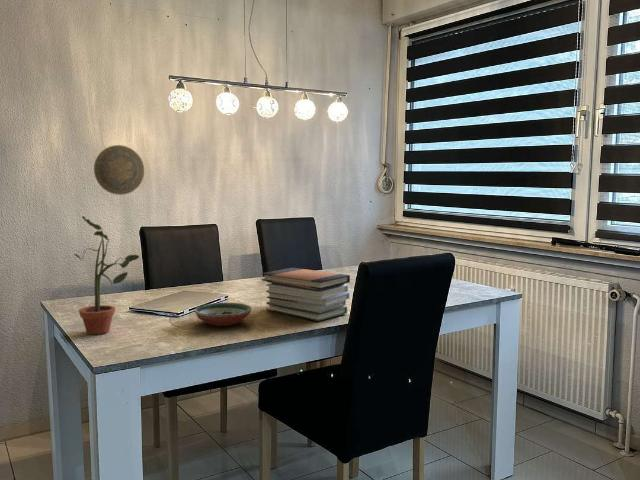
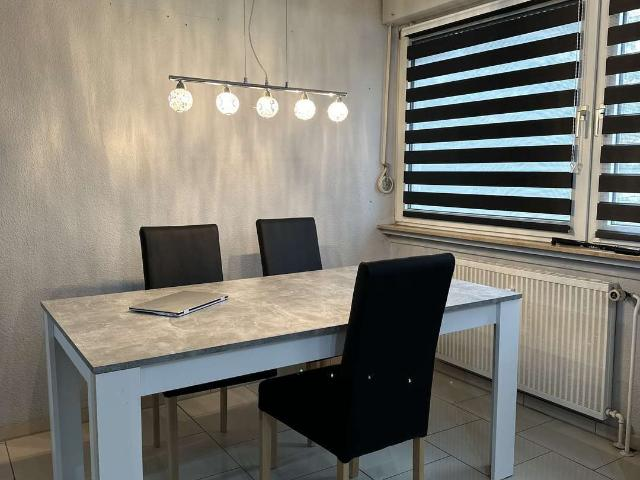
- potted plant (96, 274)
- book stack (306, 293)
- decorative bowl (223, 315)
- decorative plate (120, 170)
